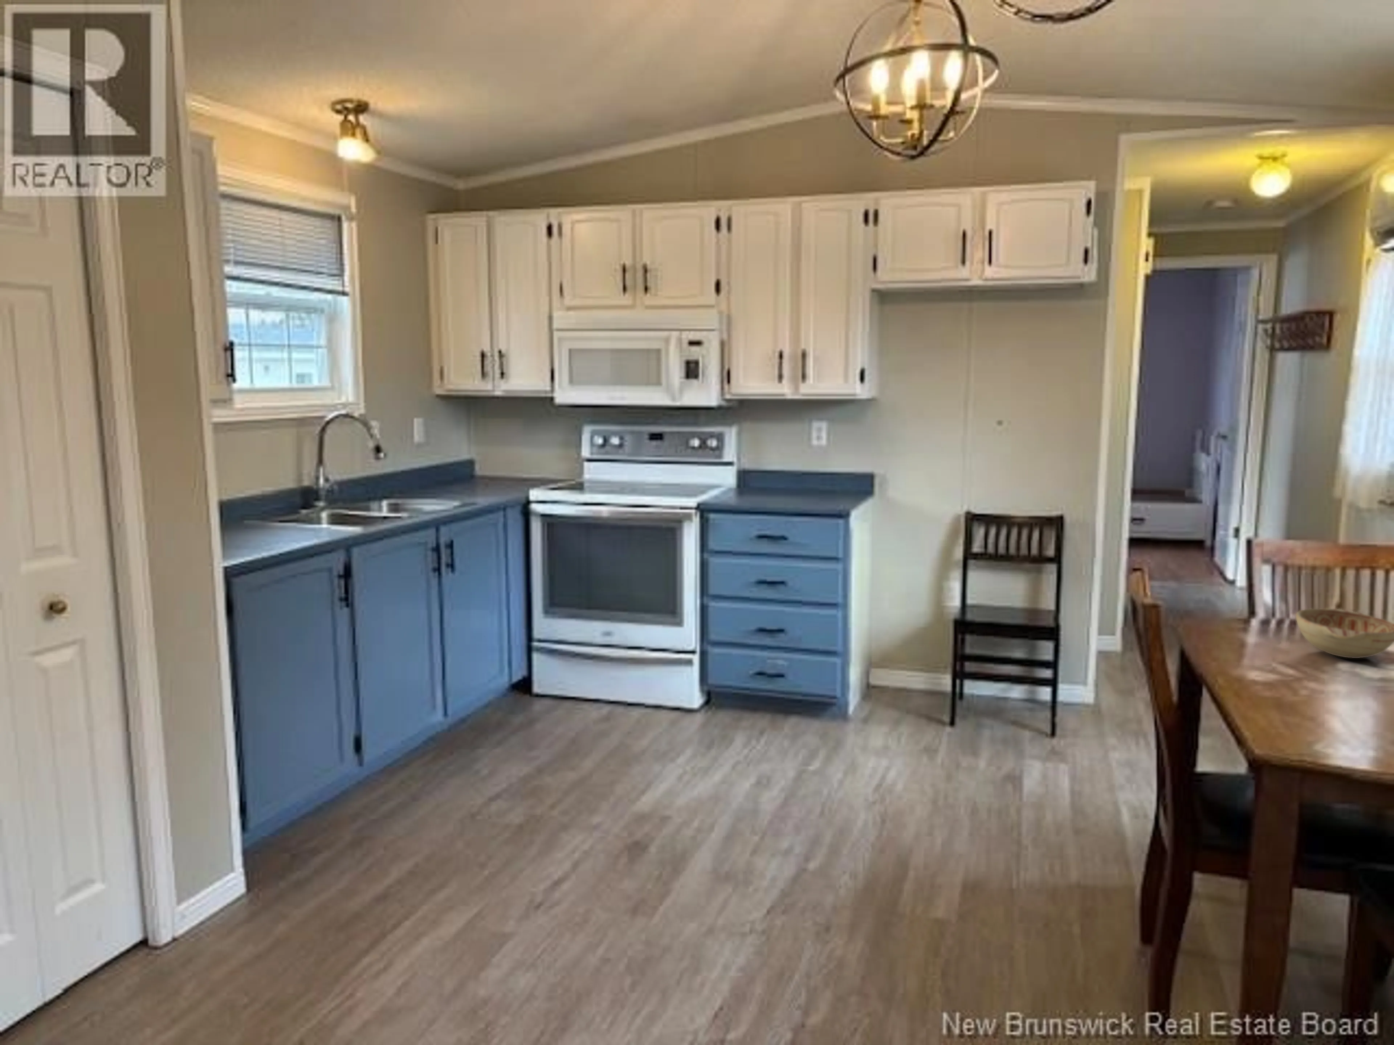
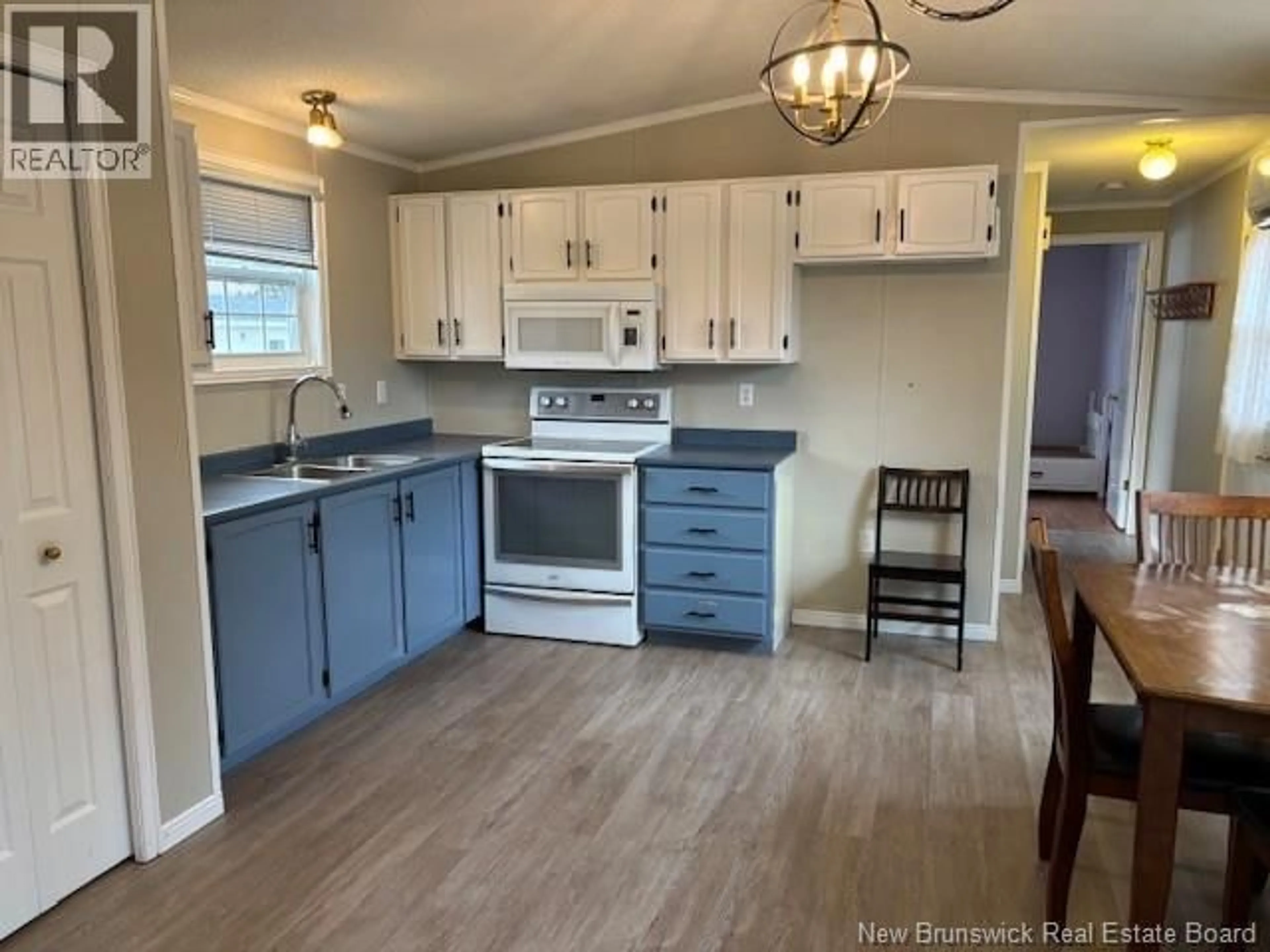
- decorative bowl (1346, 636)
